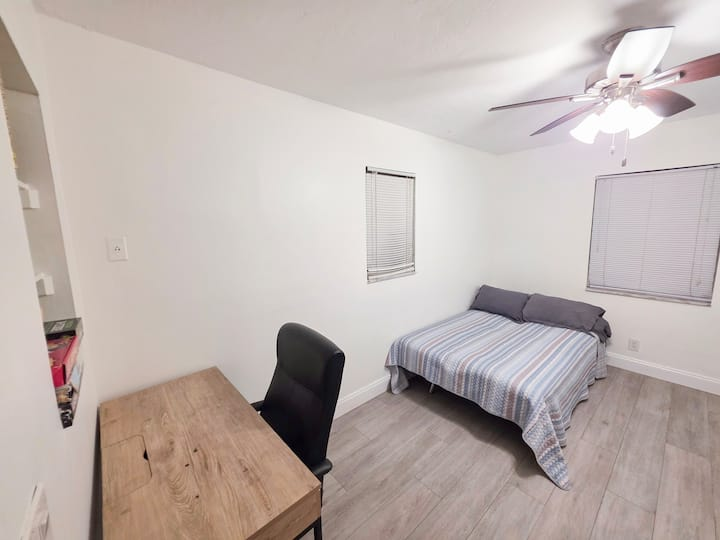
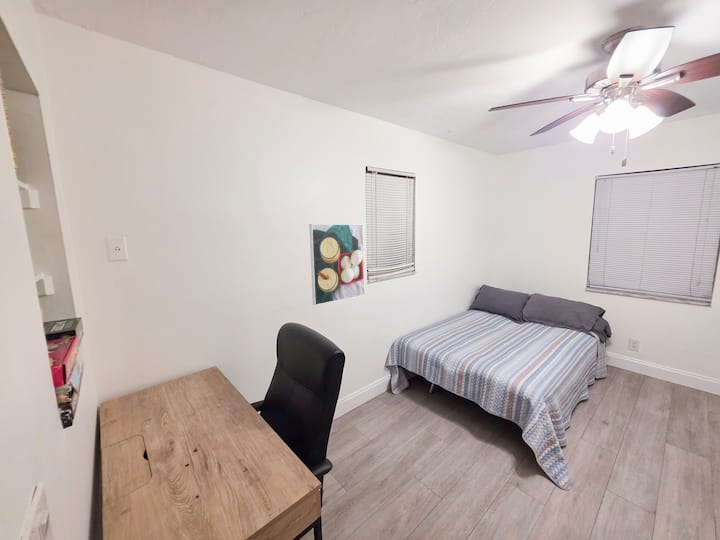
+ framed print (339, 262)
